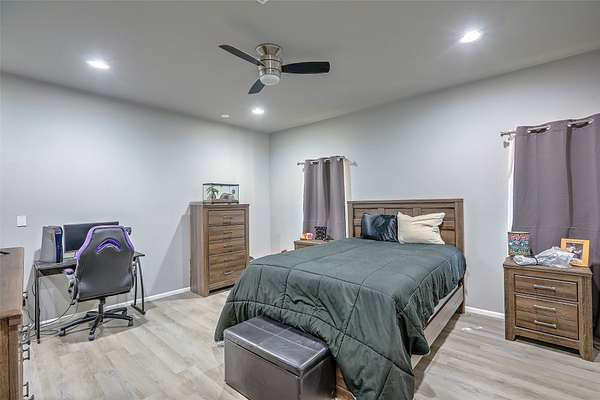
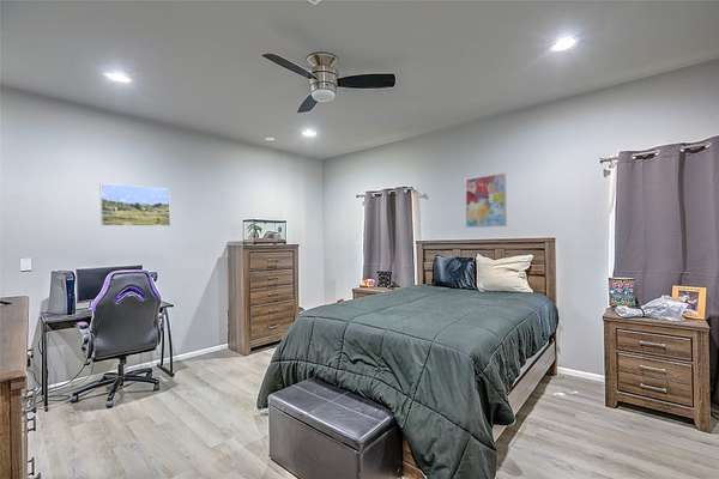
+ wall art (484, 201)
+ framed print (137, 206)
